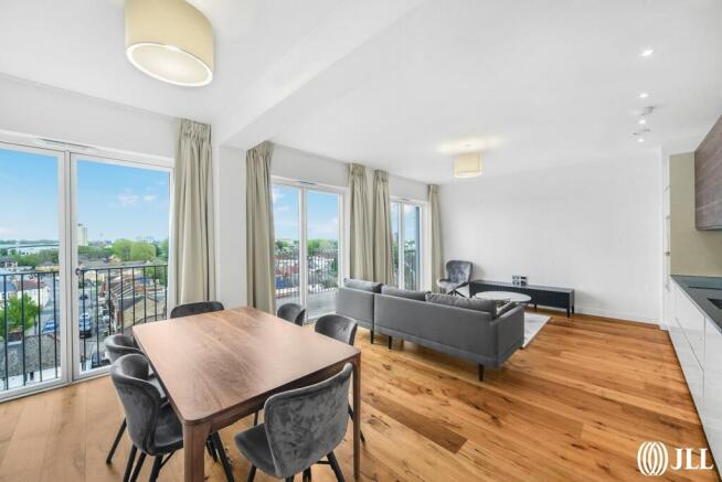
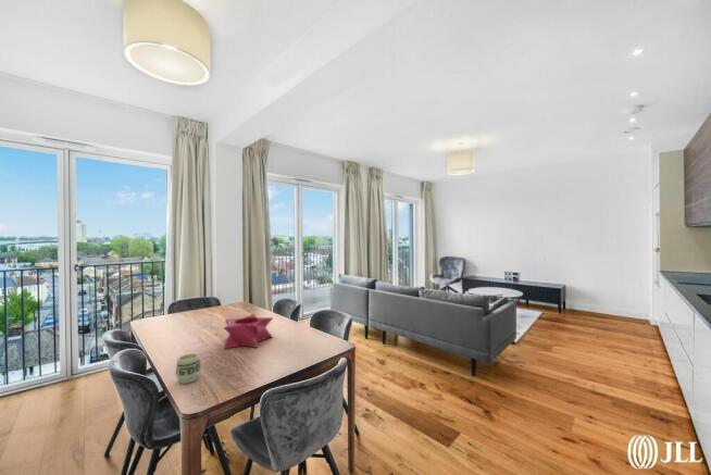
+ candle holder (245, 330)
+ cup (188, 367)
